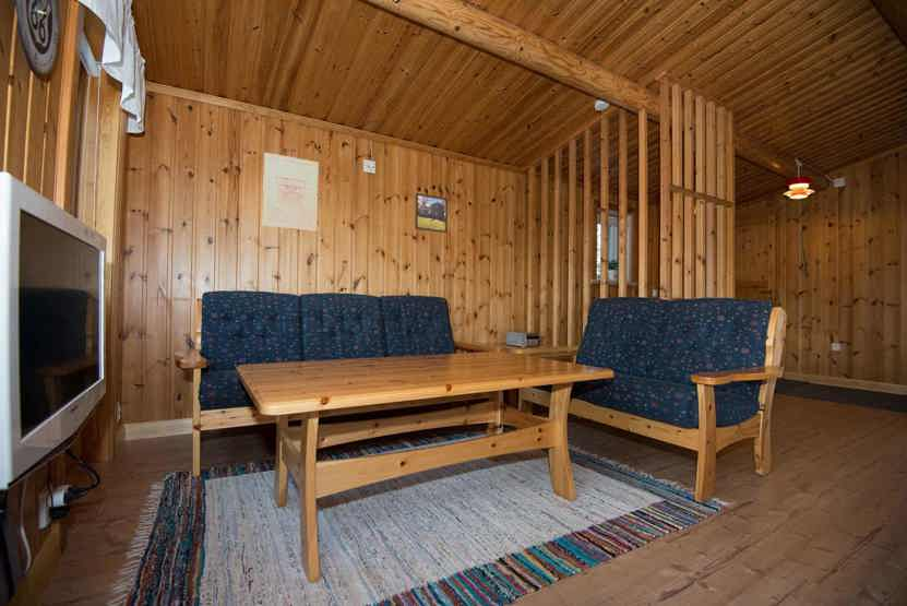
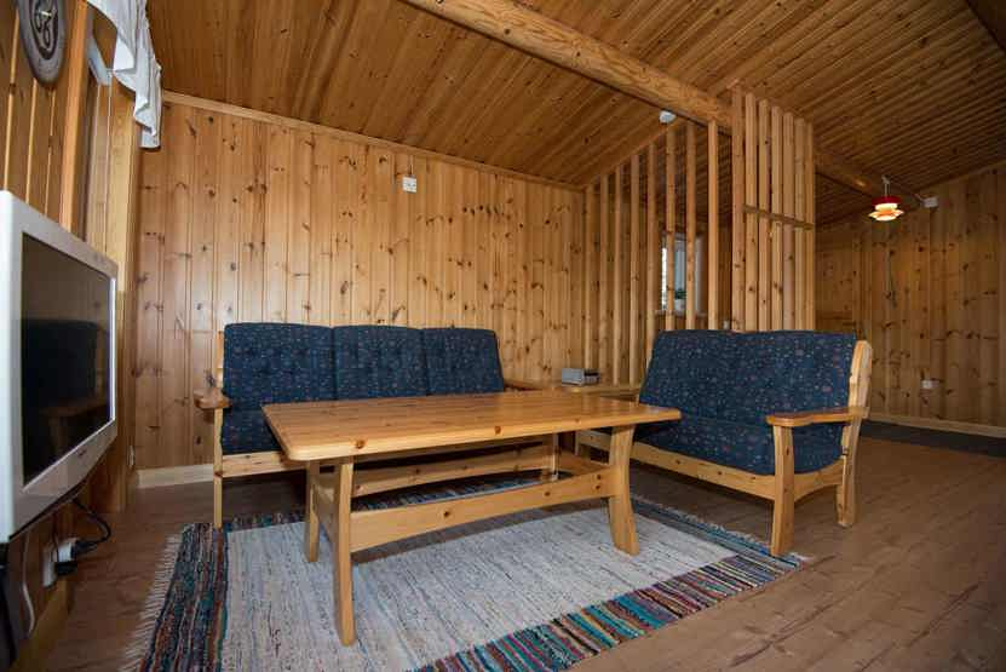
- wall art (290, 192)
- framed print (431, 213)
